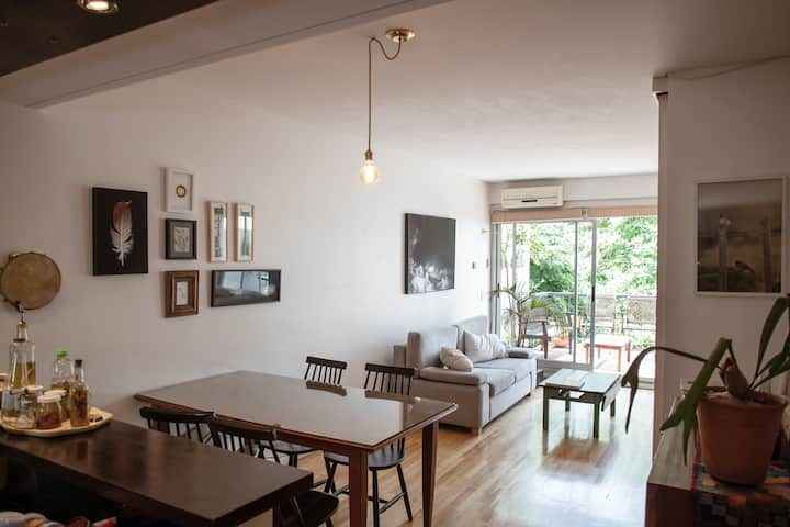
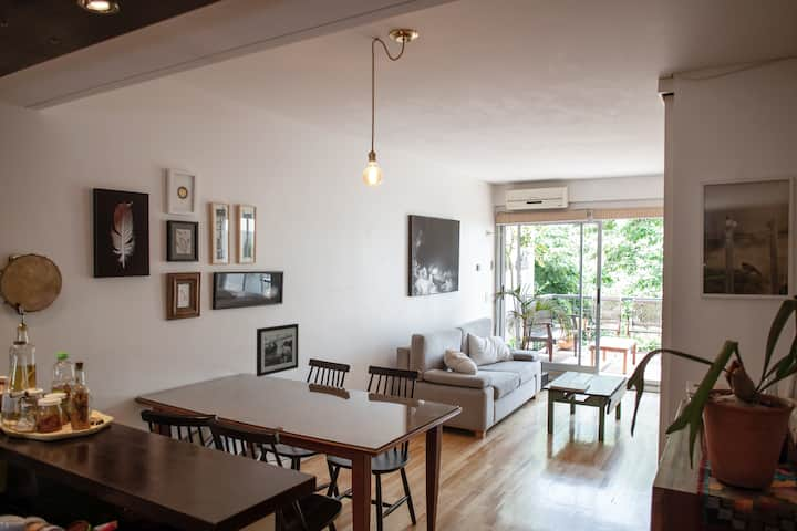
+ picture frame (278, 348)
